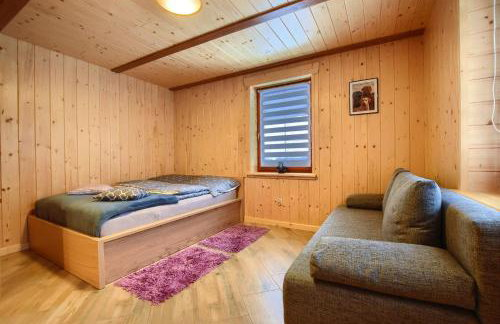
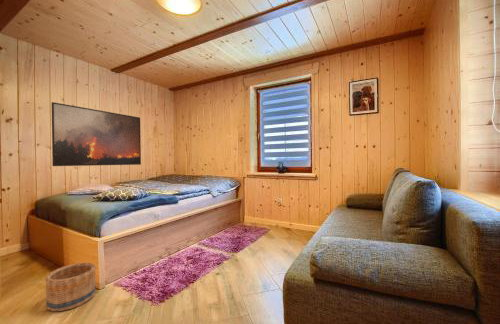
+ basket (71, 284)
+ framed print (103, 138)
